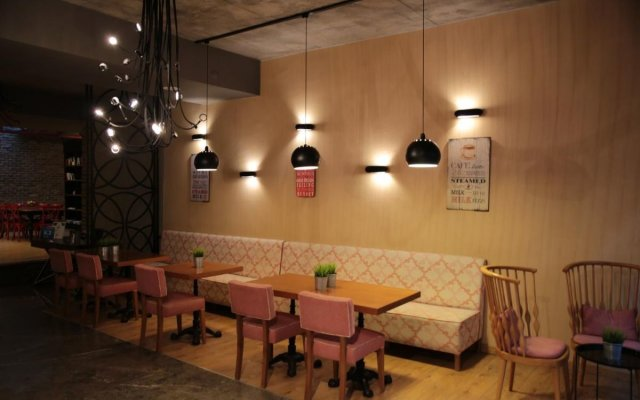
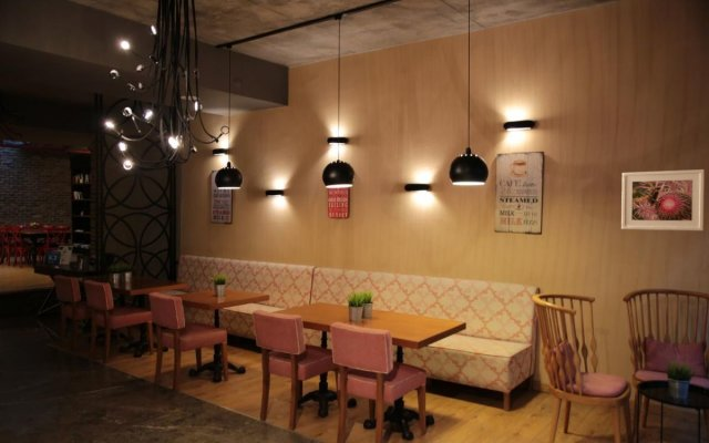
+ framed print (660, 200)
